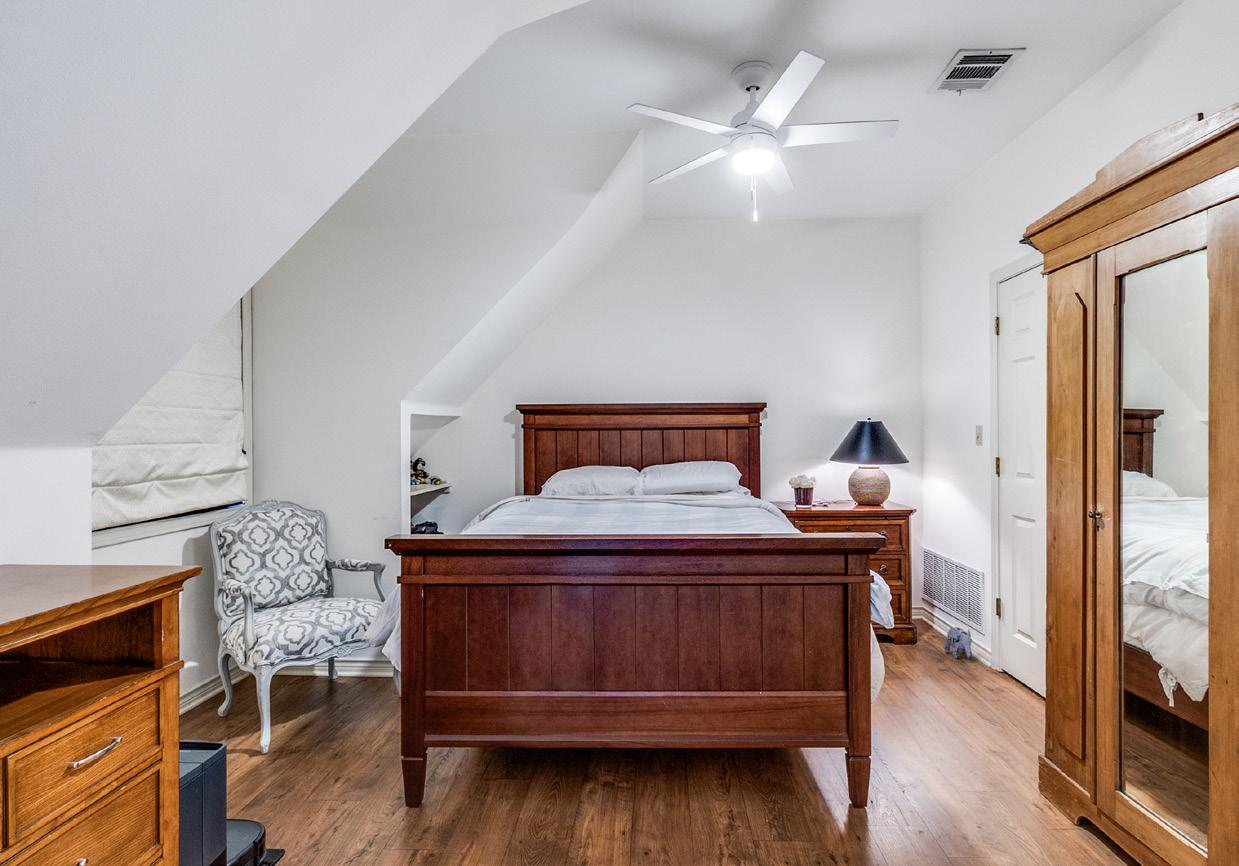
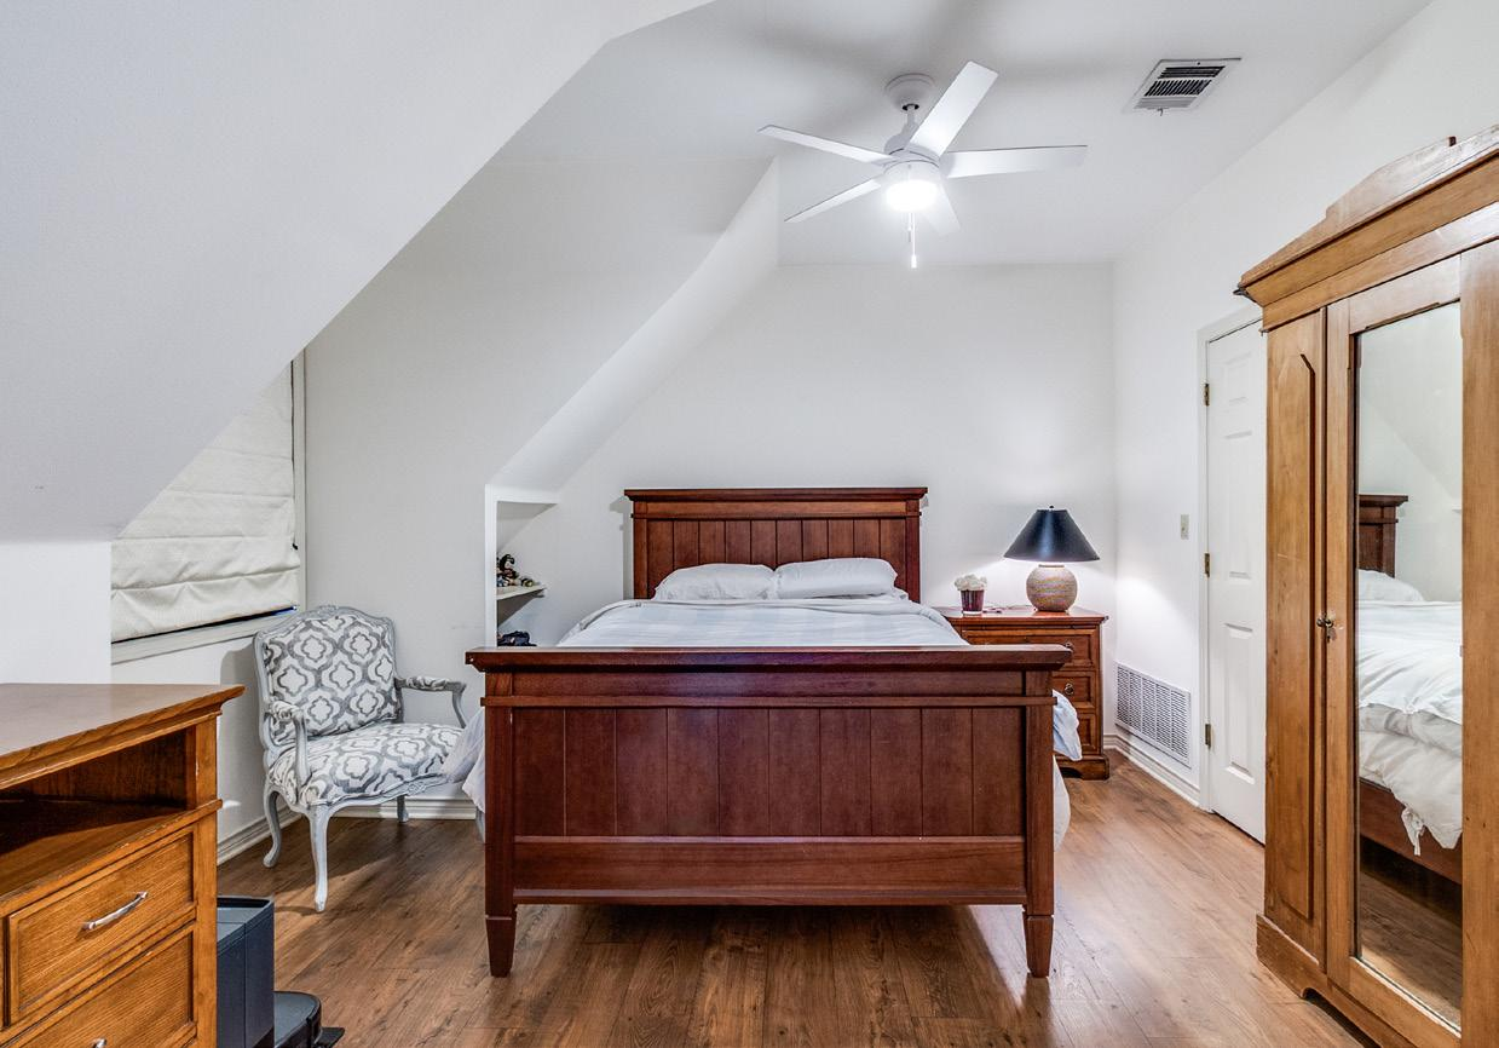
- plush toy (959, 642)
